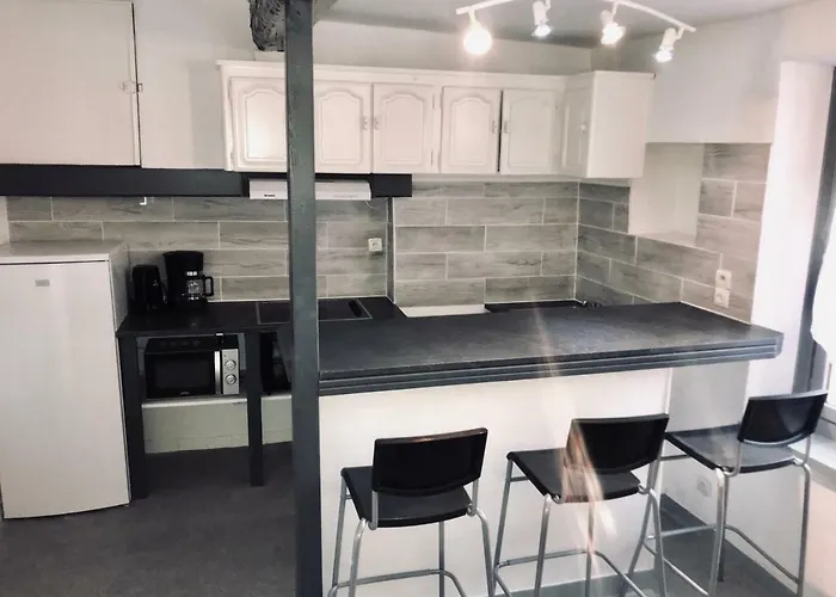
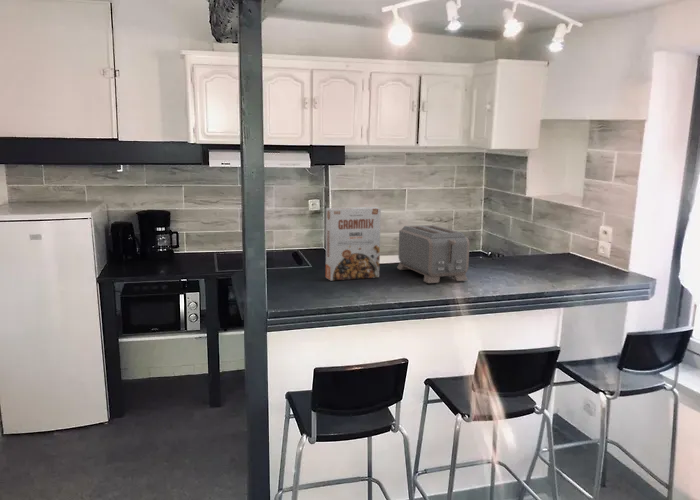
+ toaster (433, 252)
+ cereal box (353, 243)
